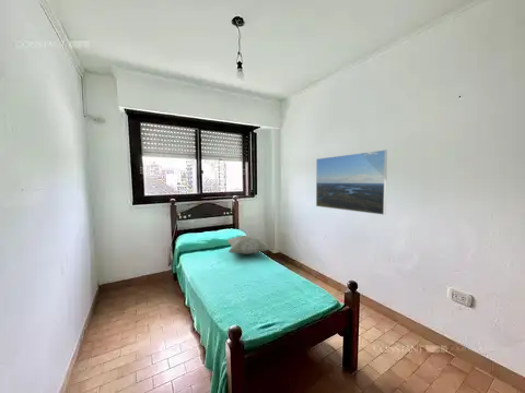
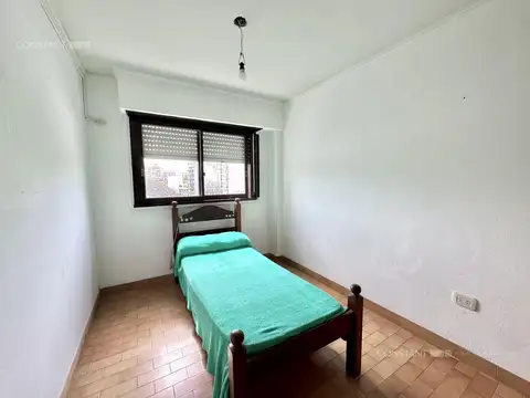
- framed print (346, 182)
- decorative pillow (247, 243)
